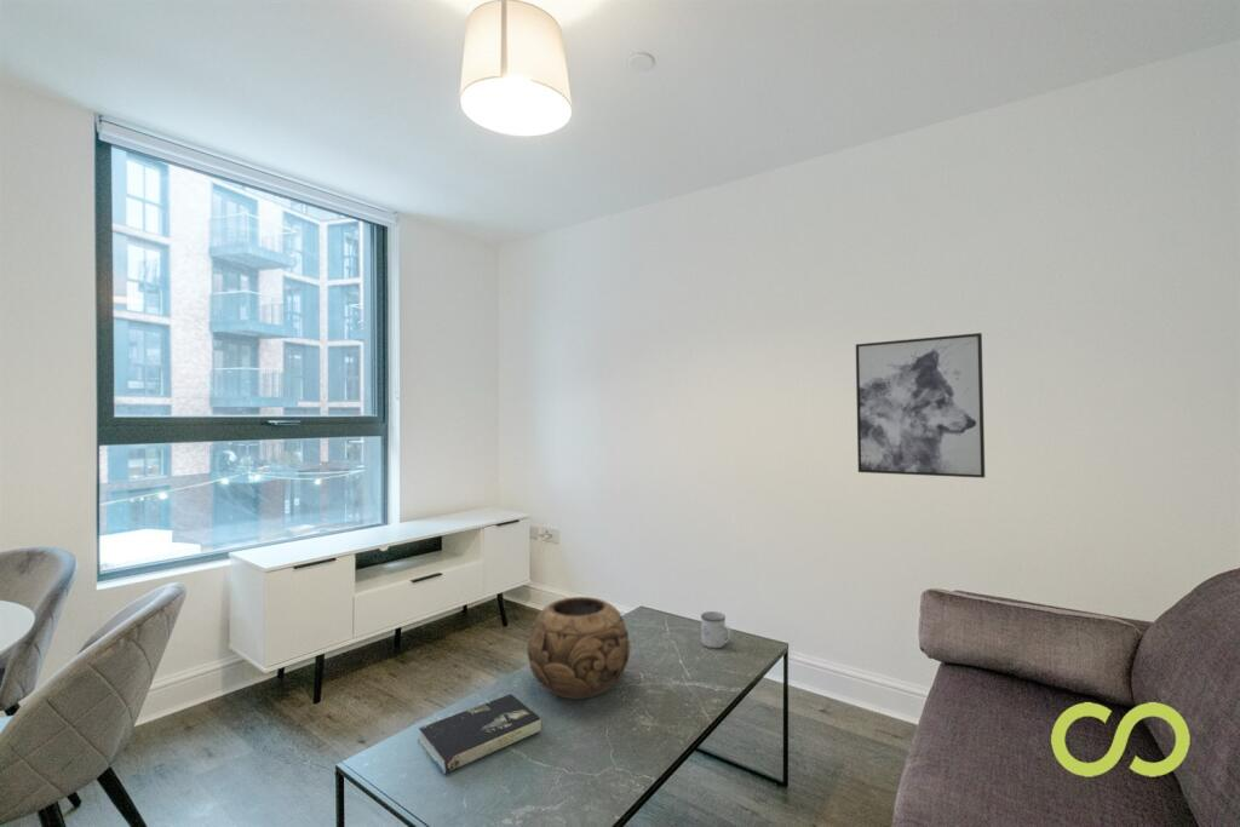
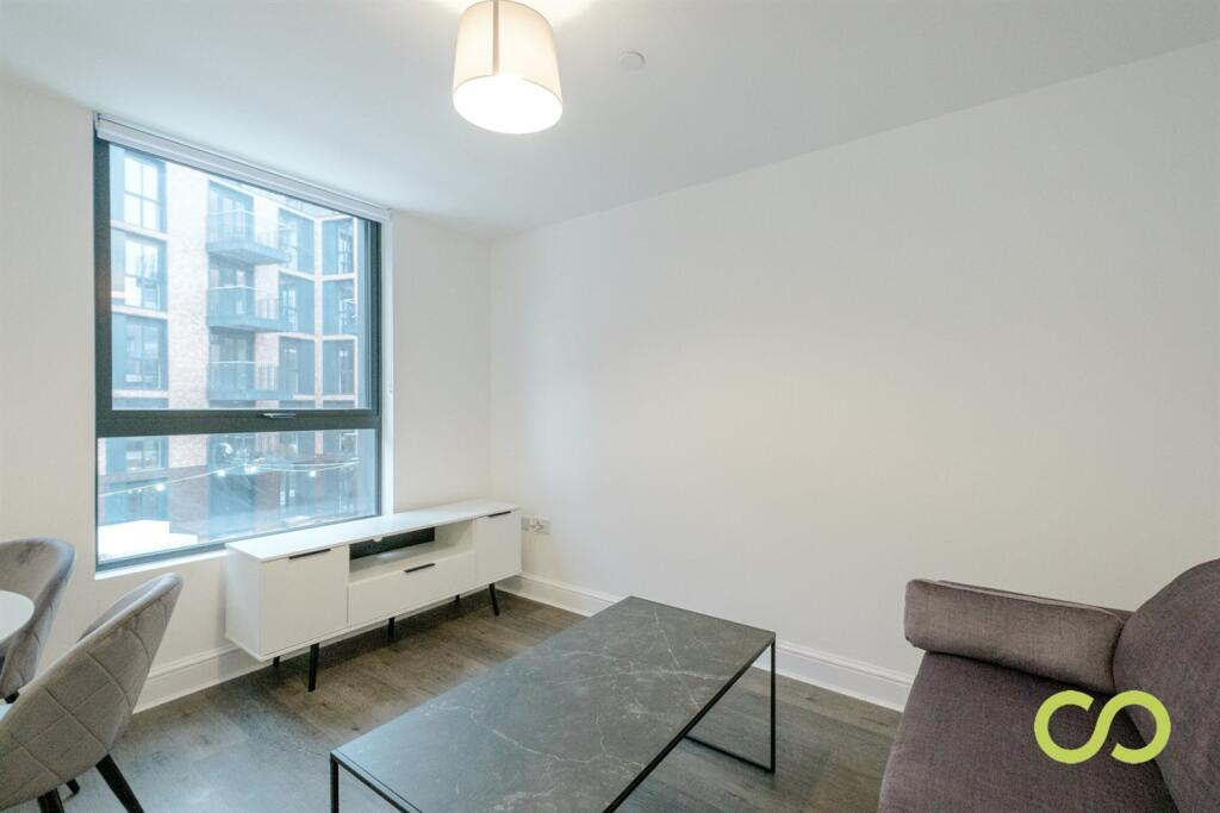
- mug (717, 631)
- book (481, 729)
- wall art (915, 407)
- decorative bowl (579, 645)
